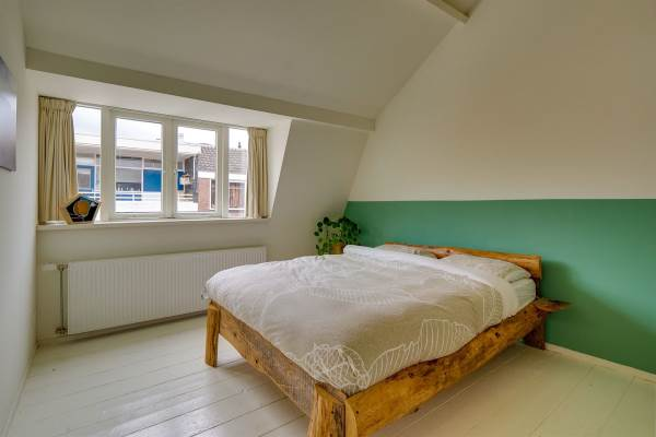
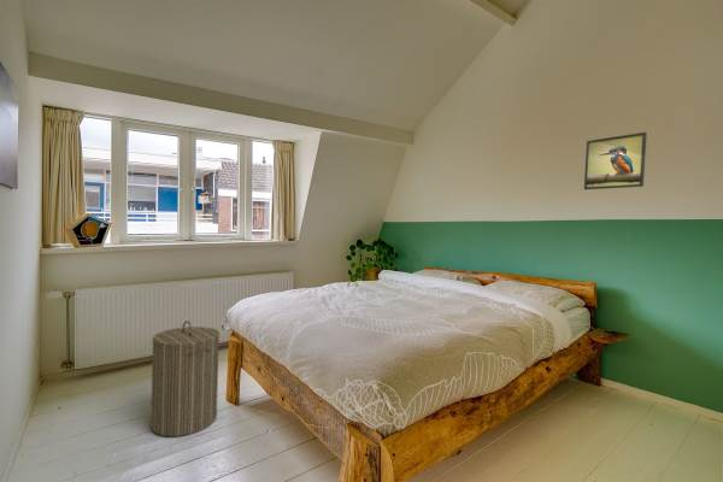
+ laundry hamper (186, 370)
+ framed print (613, 161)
